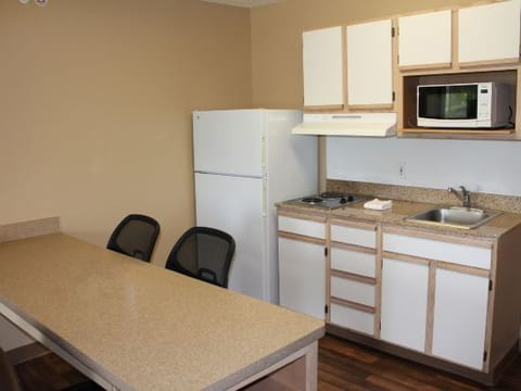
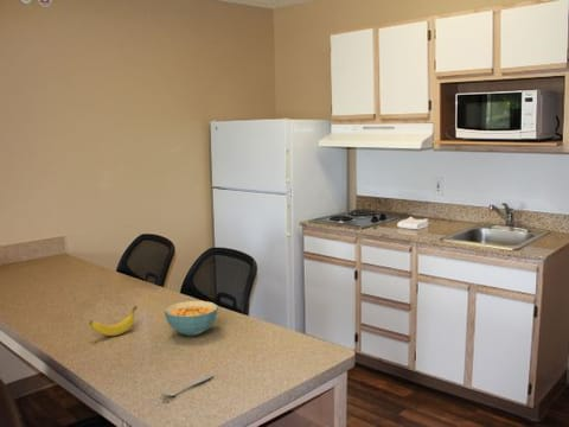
+ spoon (187, 385)
+ cereal bowl (191, 320)
+ banana (115, 324)
